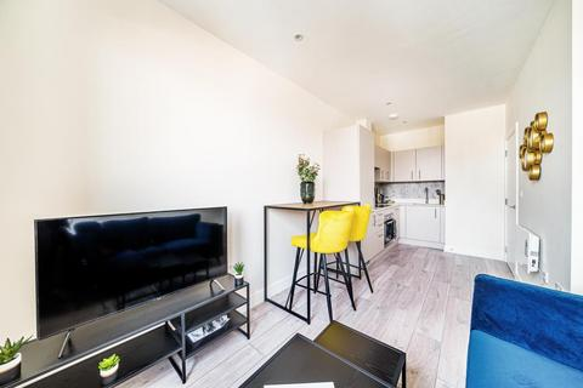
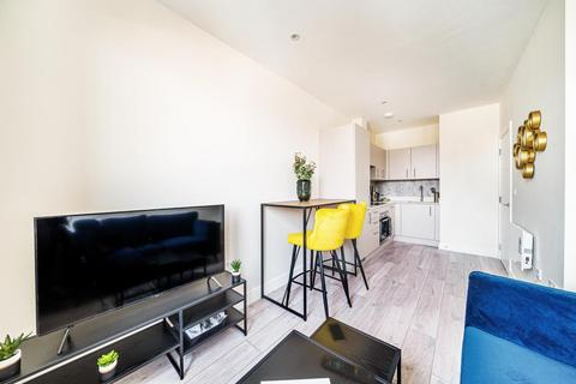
+ remote control (347, 370)
+ smartphone (336, 331)
